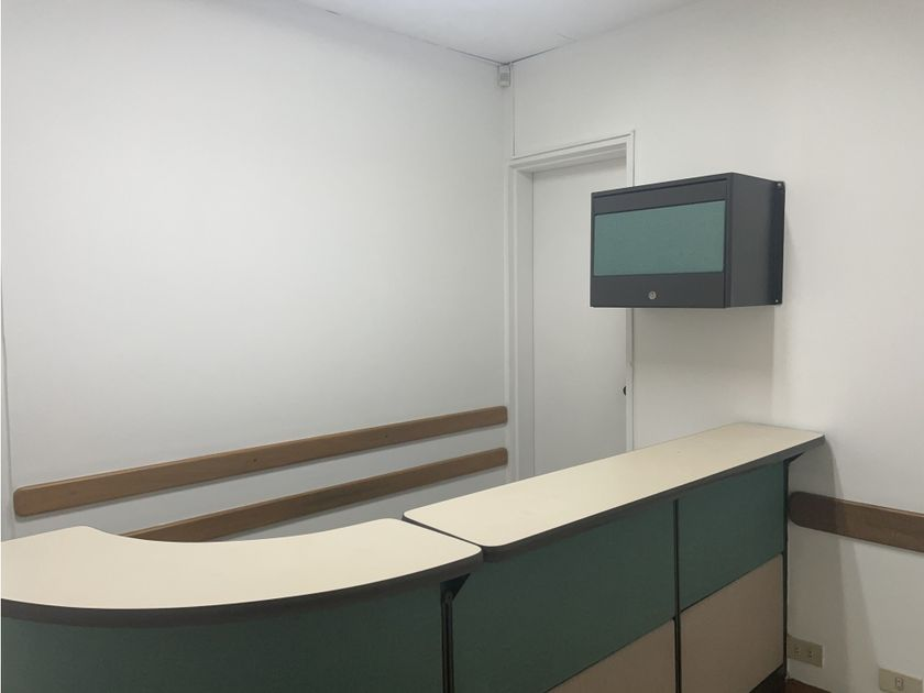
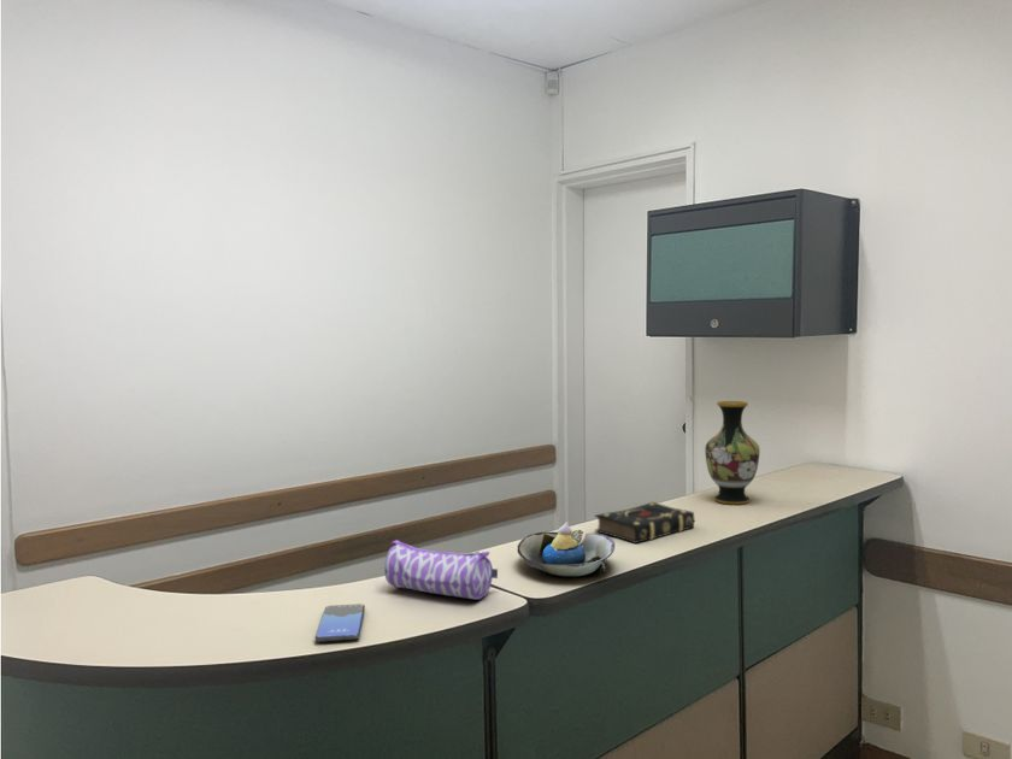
+ pencil case (439, 569)
+ decorative bowl (560, 541)
+ book (648, 519)
+ smartphone (341, 622)
+ vase (731, 452)
